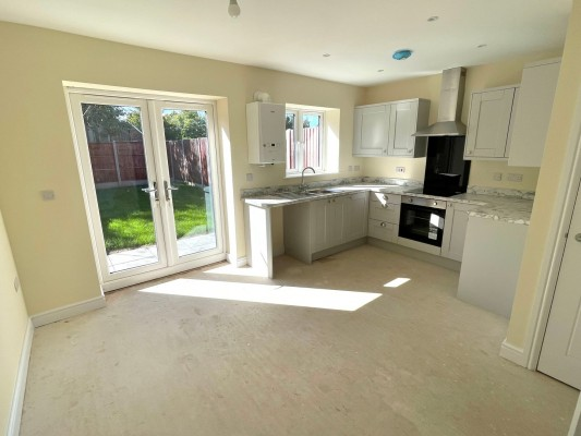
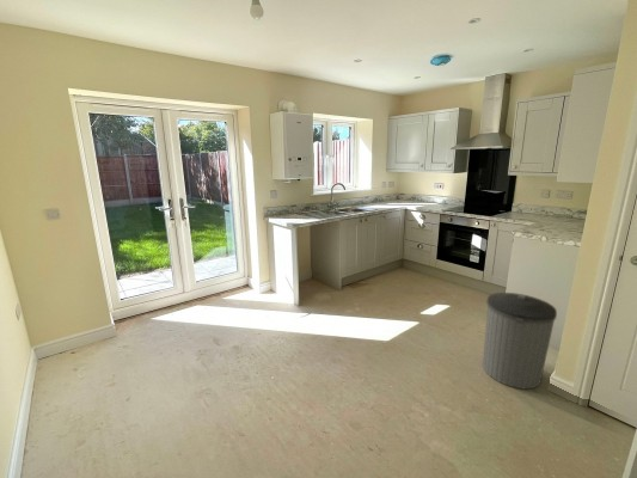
+ trash can (515, 335)
